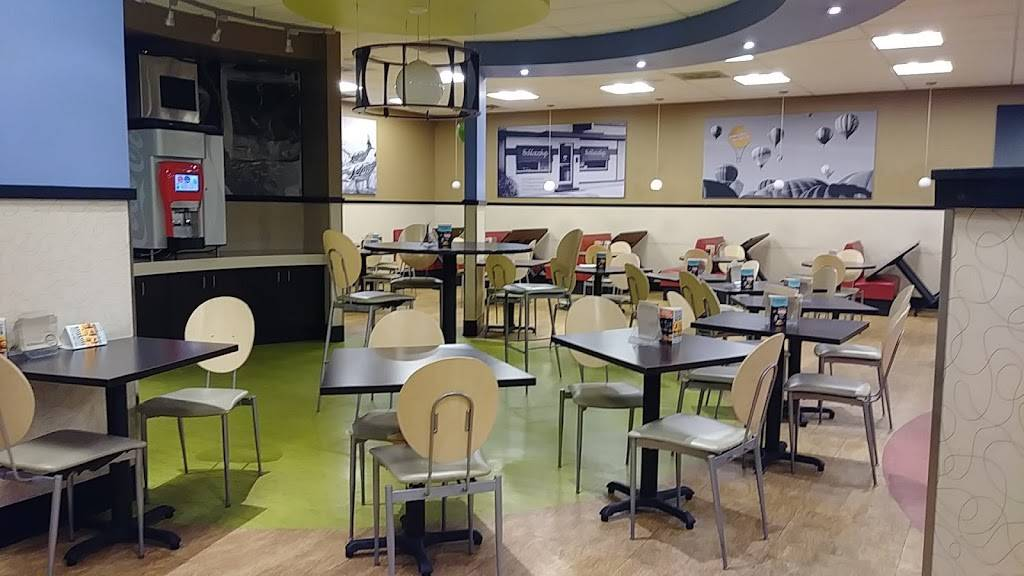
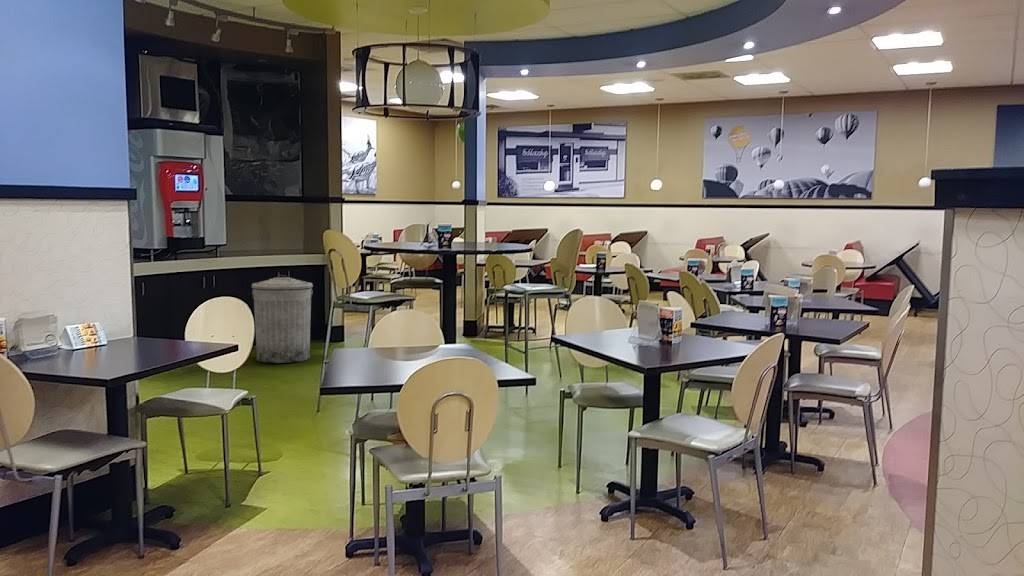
+ trash can (282, 316)
